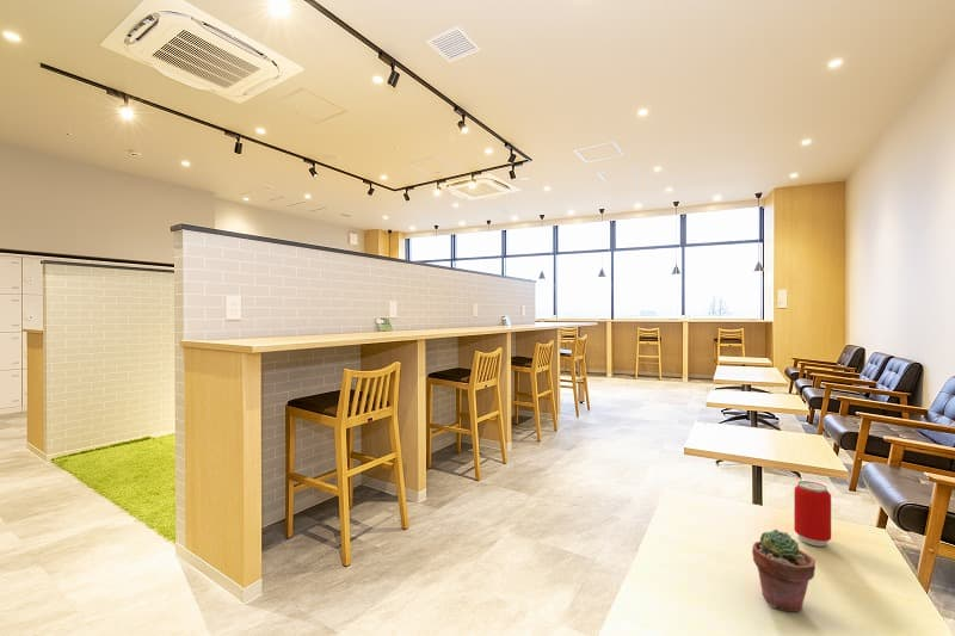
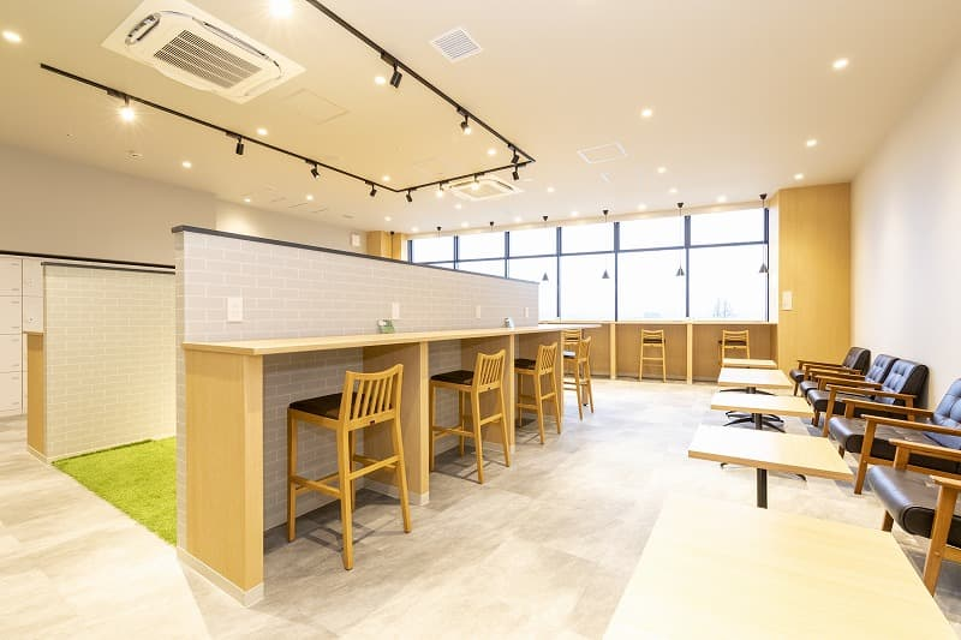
- potted succulent (782, 566)
- beverage can (812, 512)
